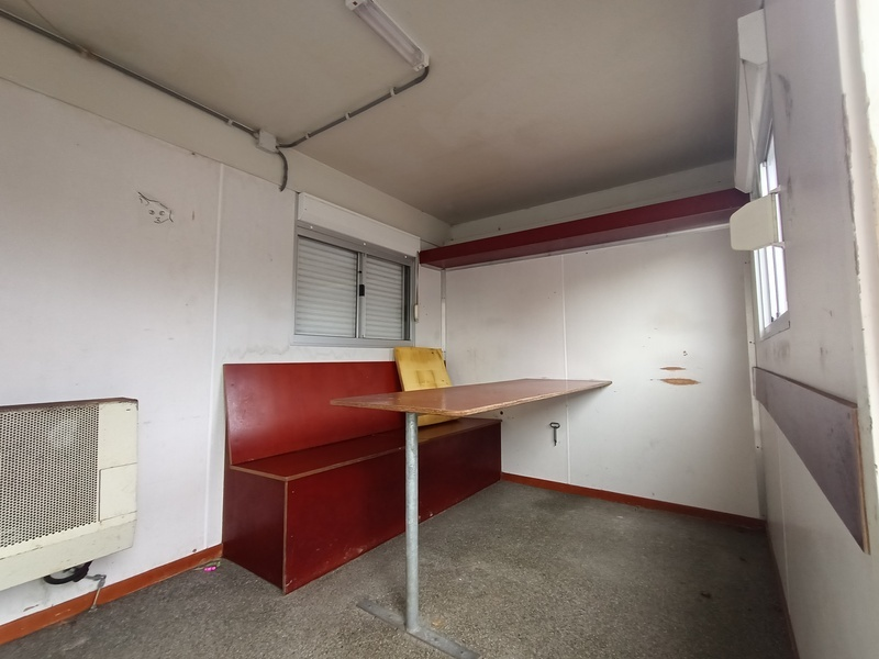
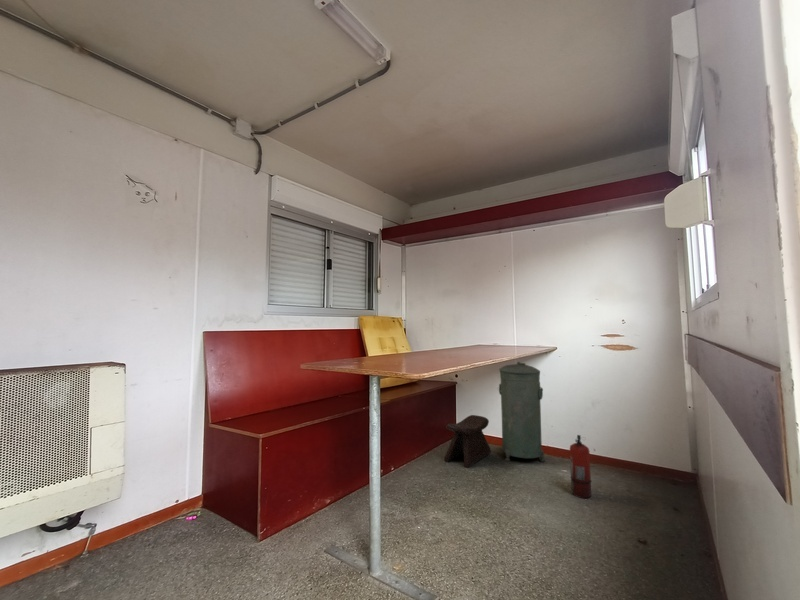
+ trash can (520, 409)
+ stool (468, 438)
+ fire extinguisher (580, 462)
